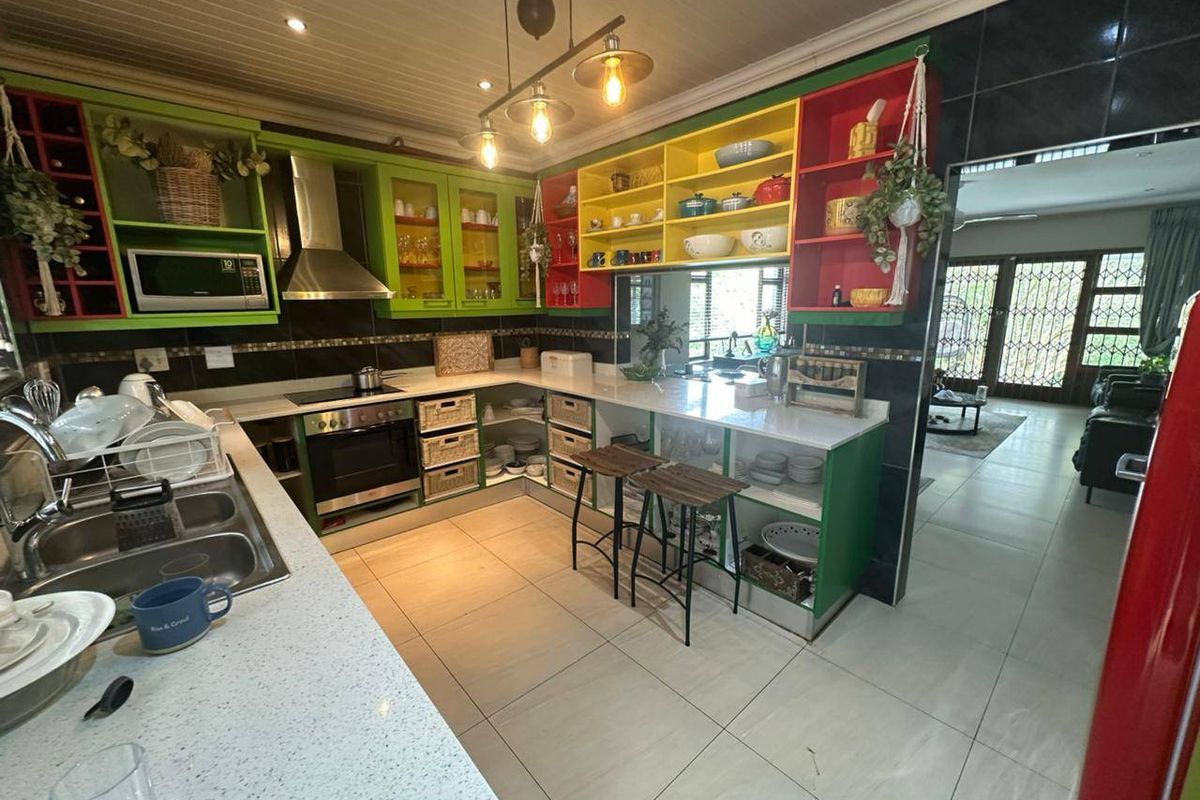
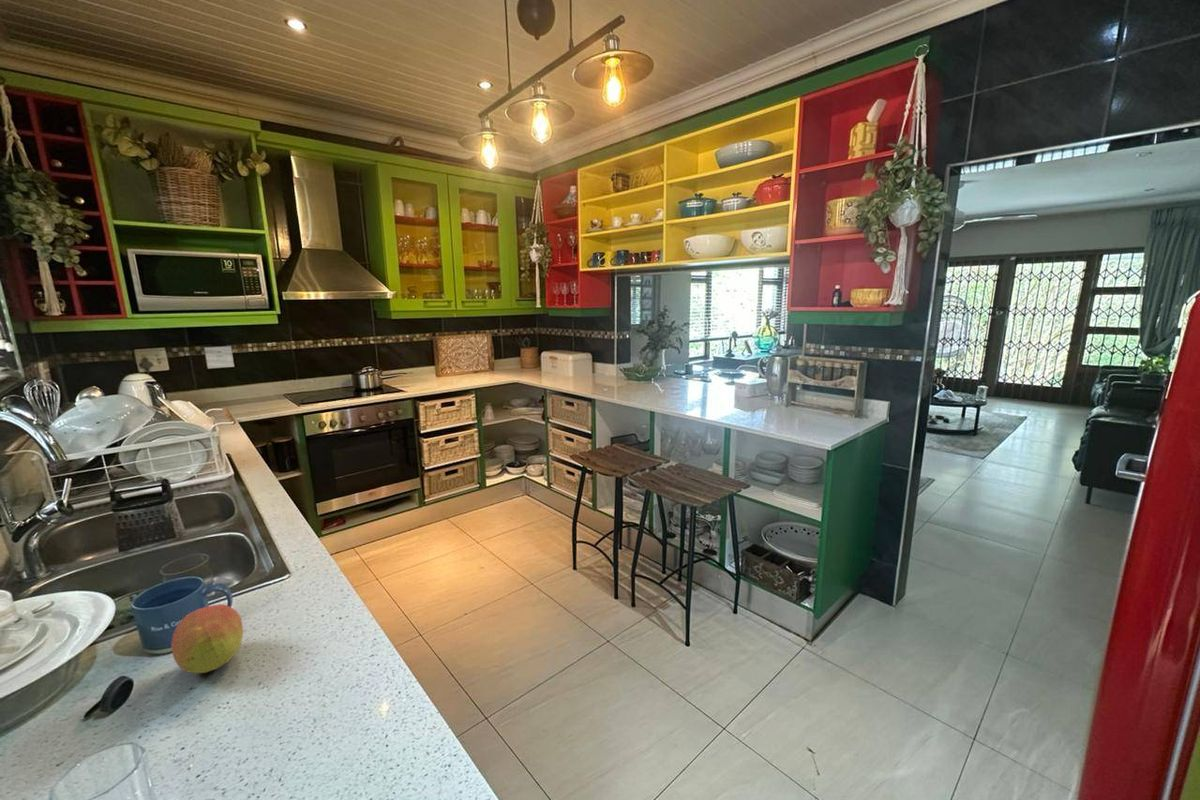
+ fruit (208, 639)
